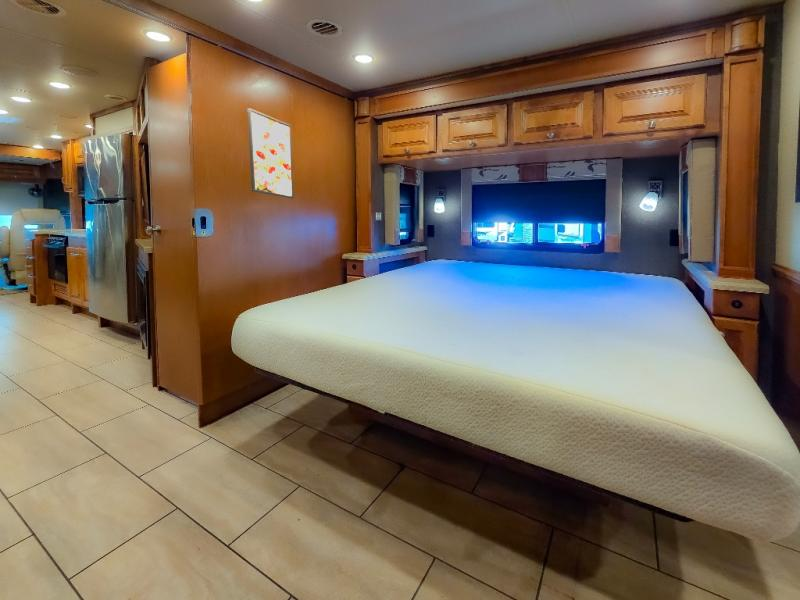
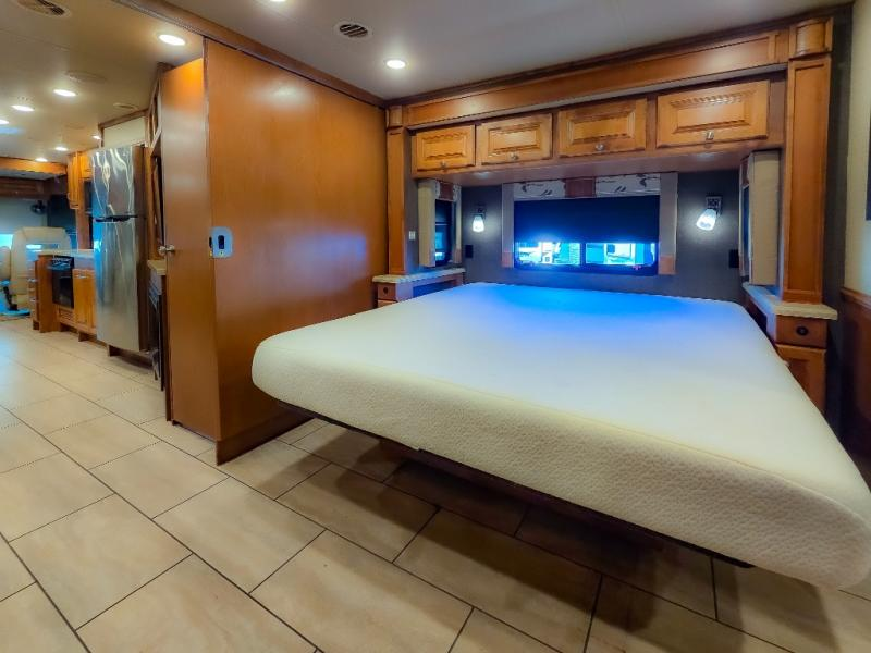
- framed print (272, 156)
